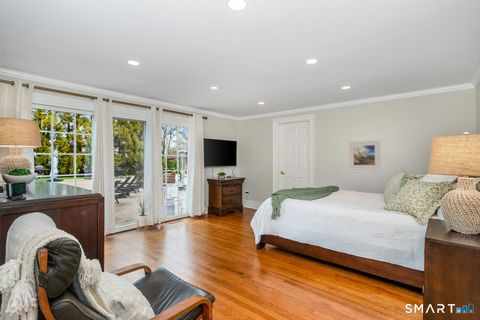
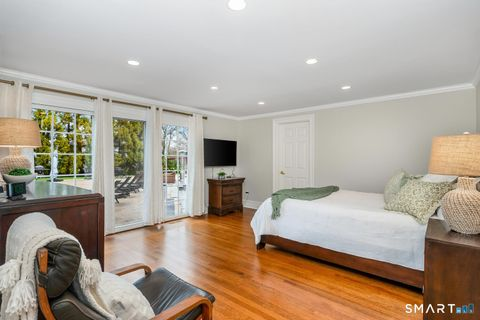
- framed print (364, 155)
- house plant (142, 210)
